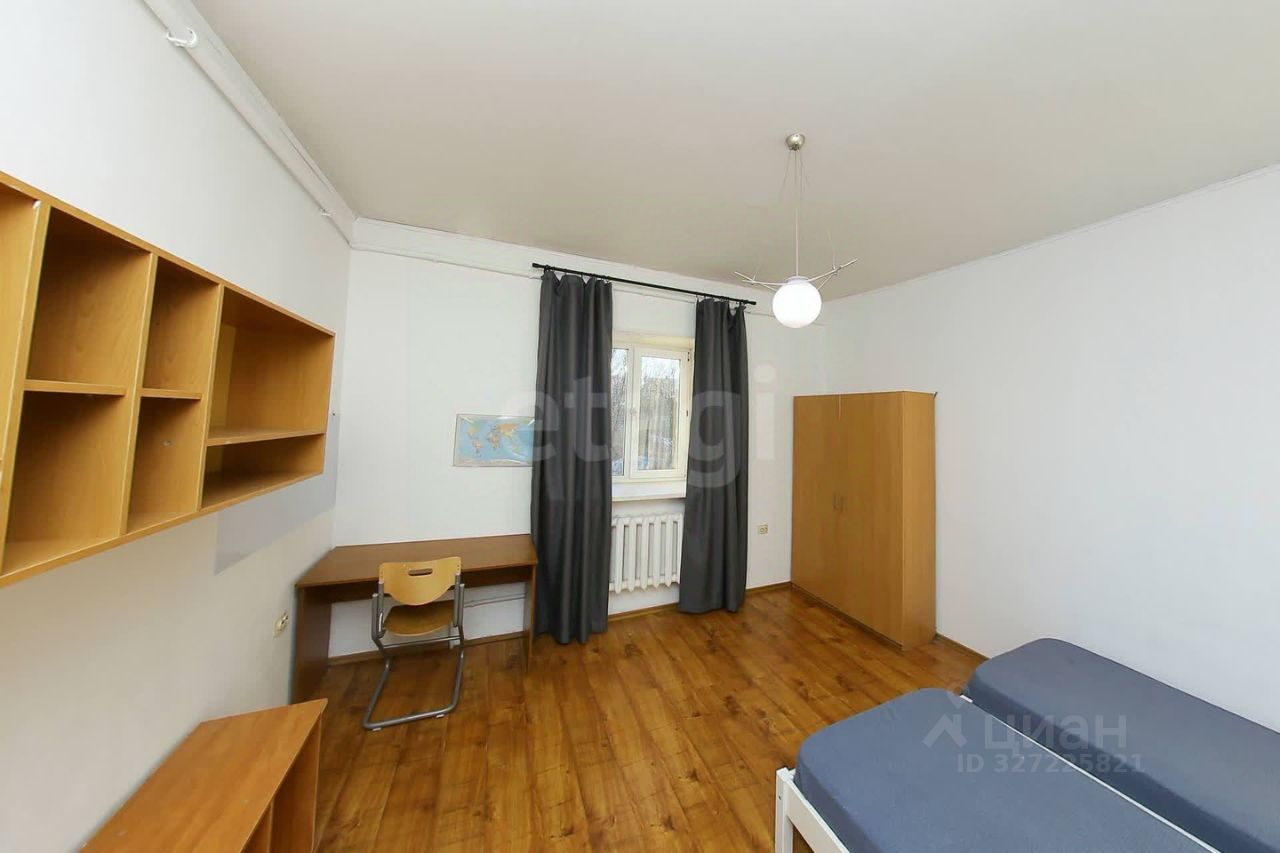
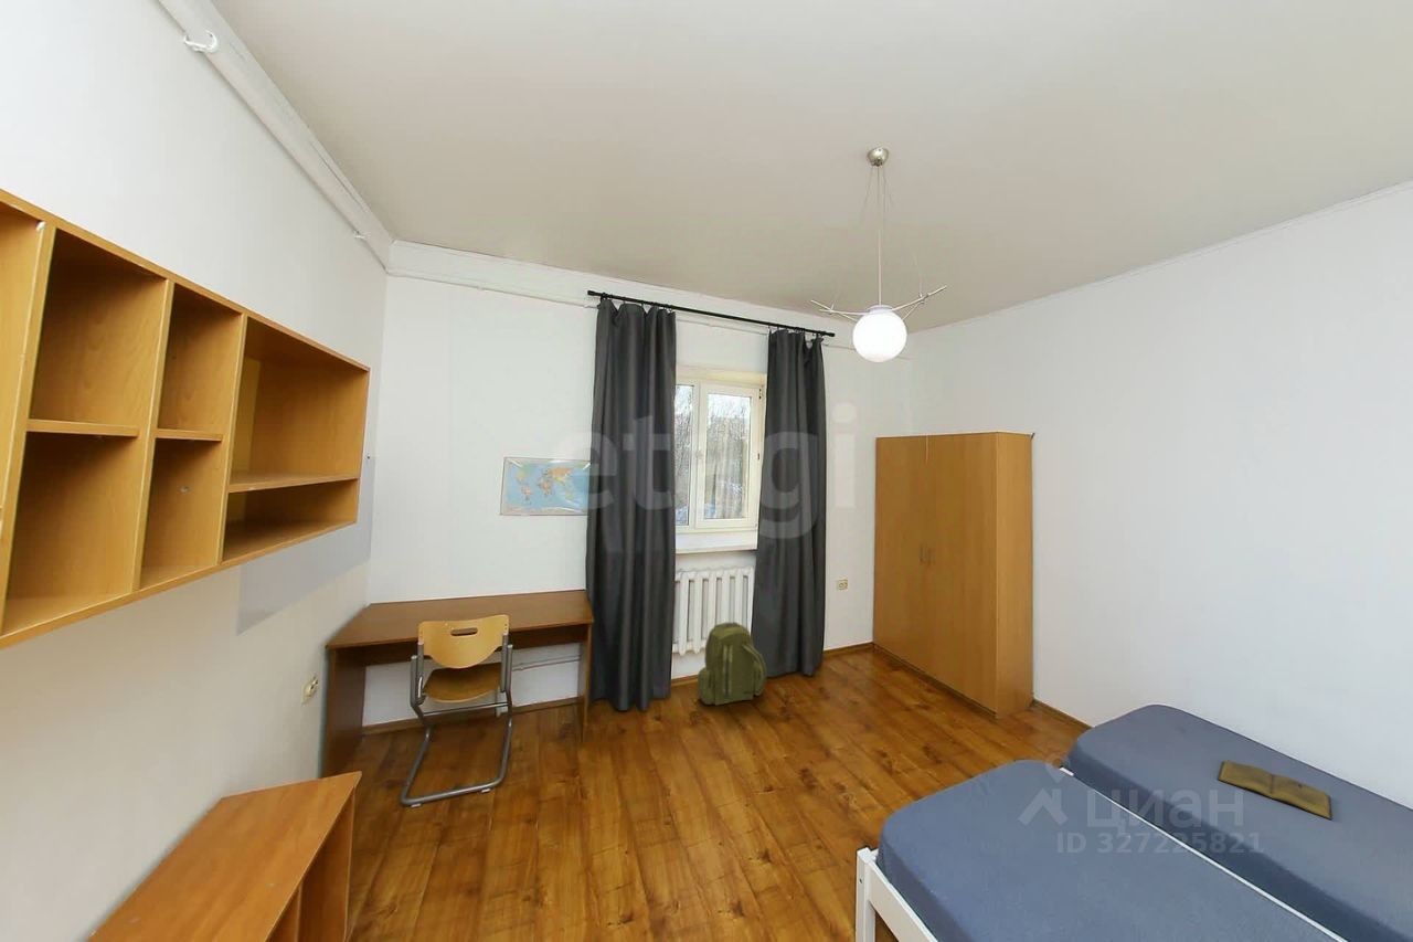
+ book (1272, 784)
+ backpack (732, 660)
